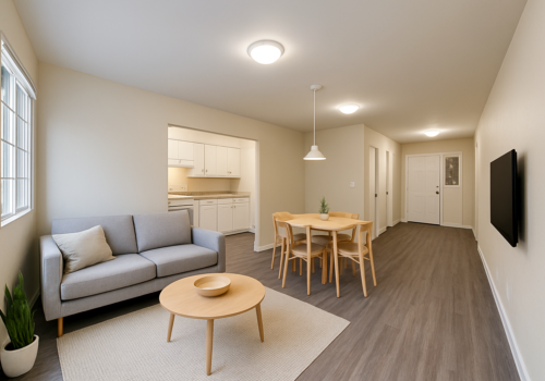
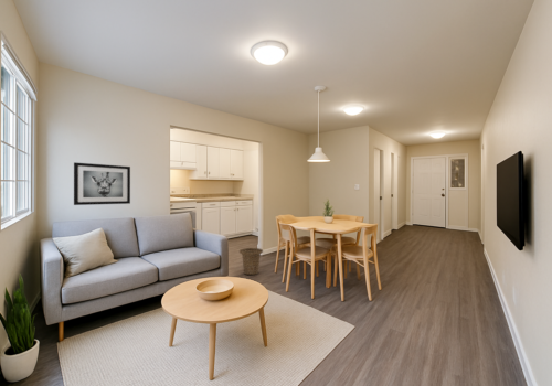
+ basket (251, 261)
+ wall art (104, 184)
